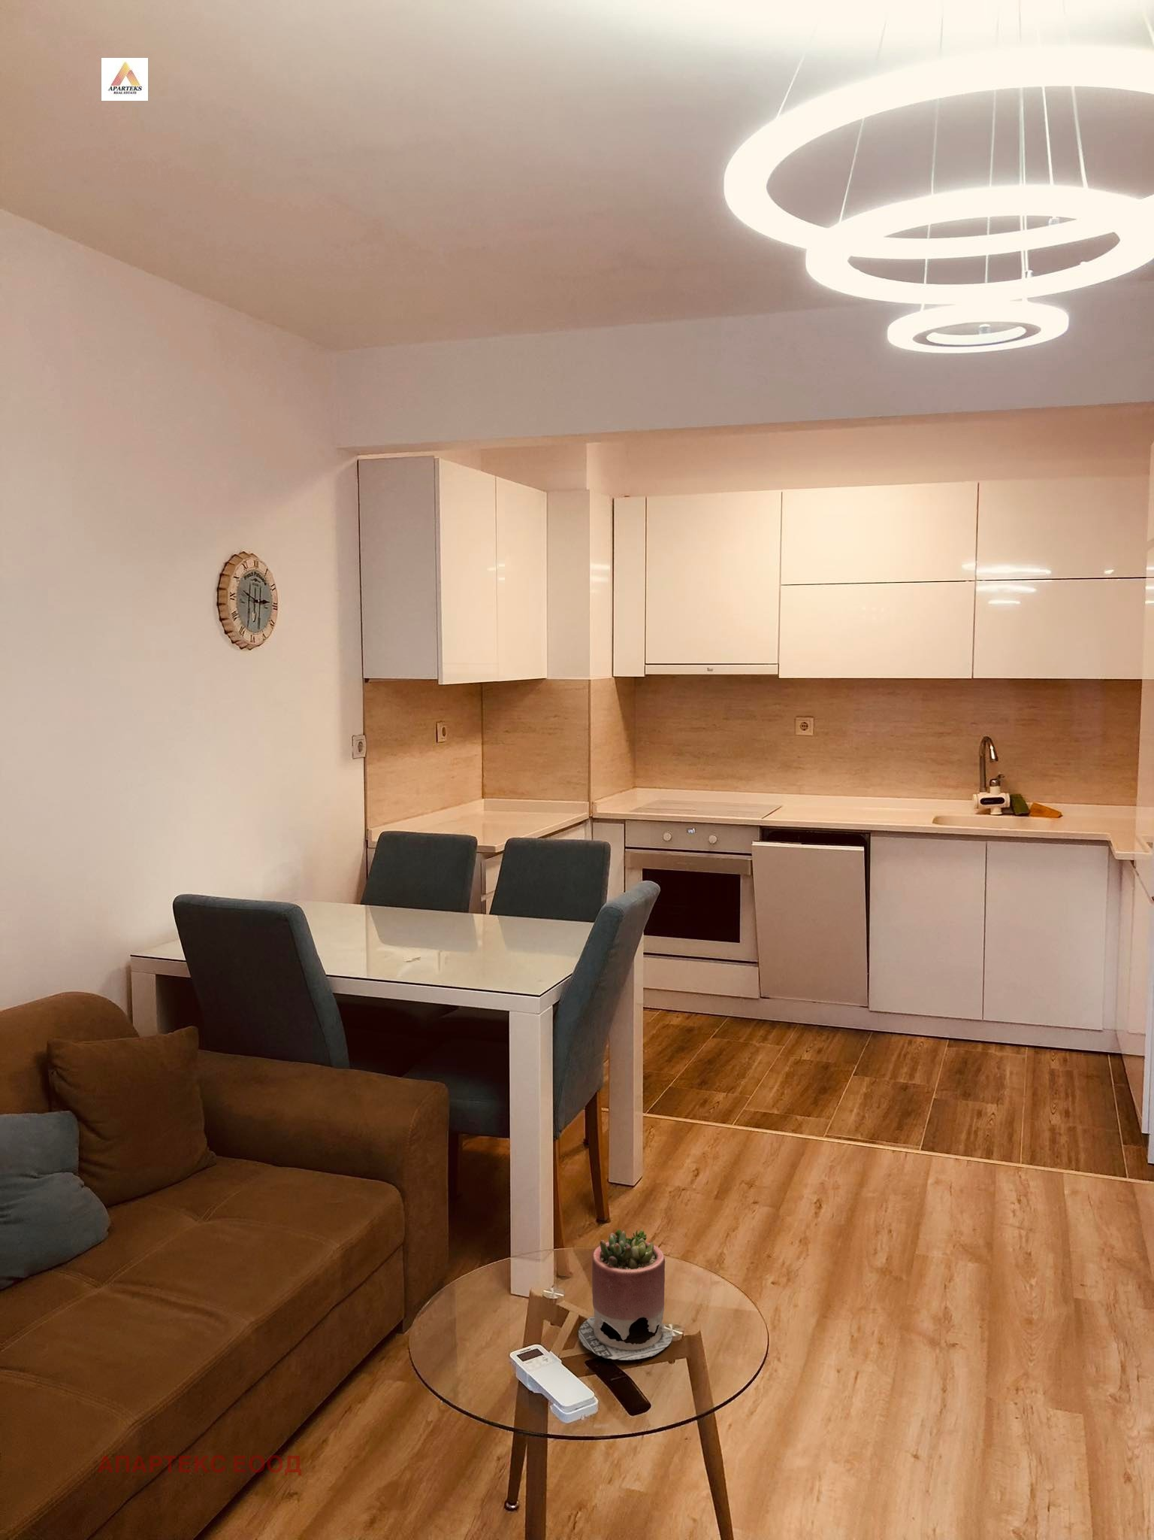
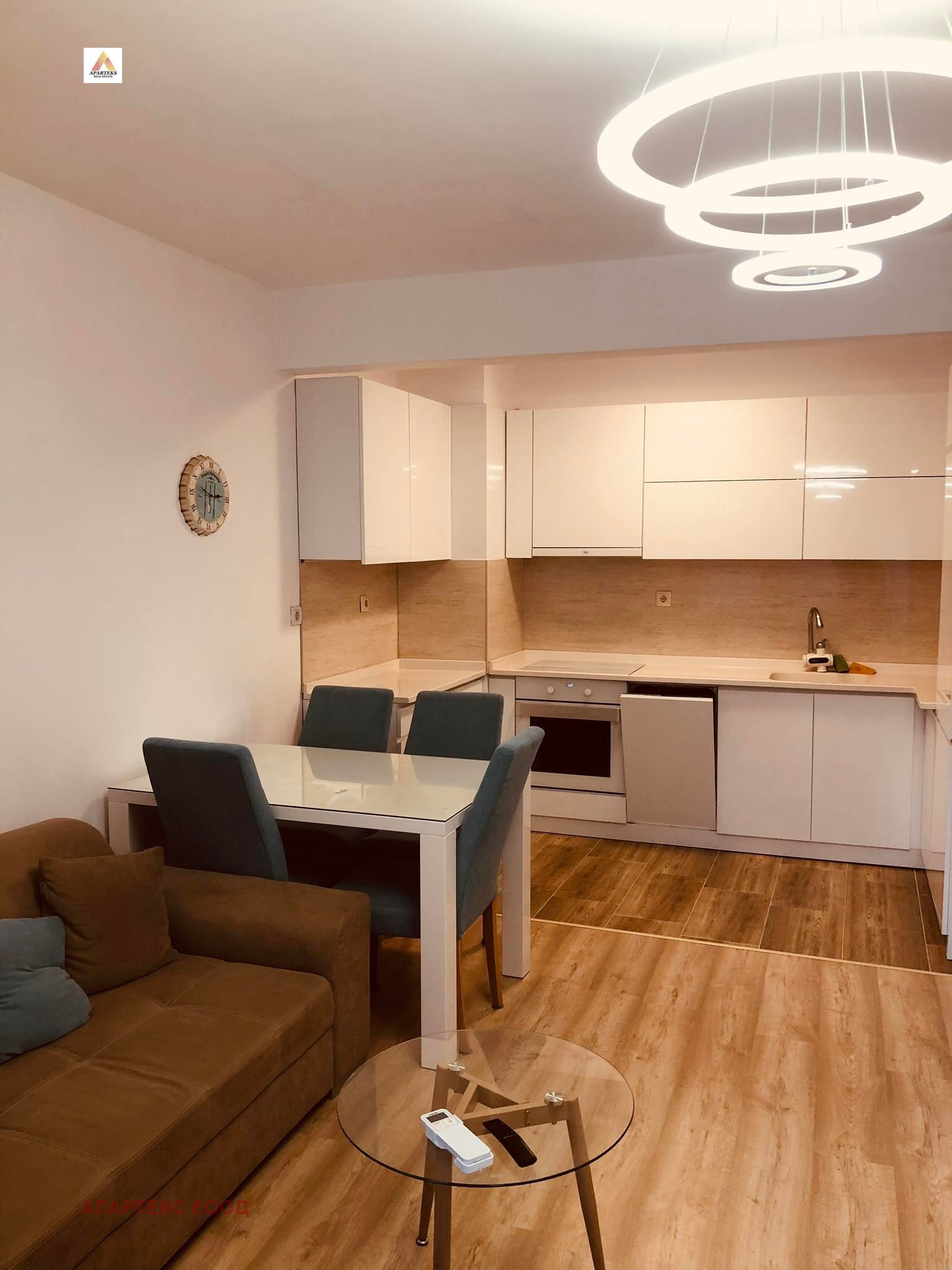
- succulent planter (625, 1284)
